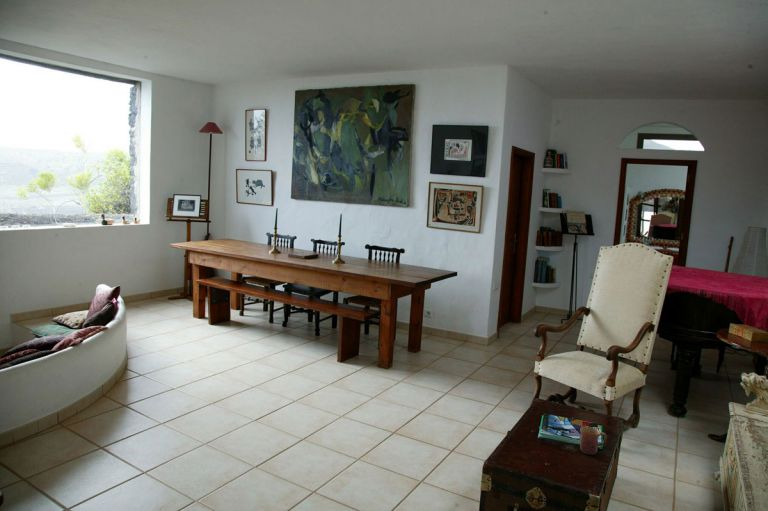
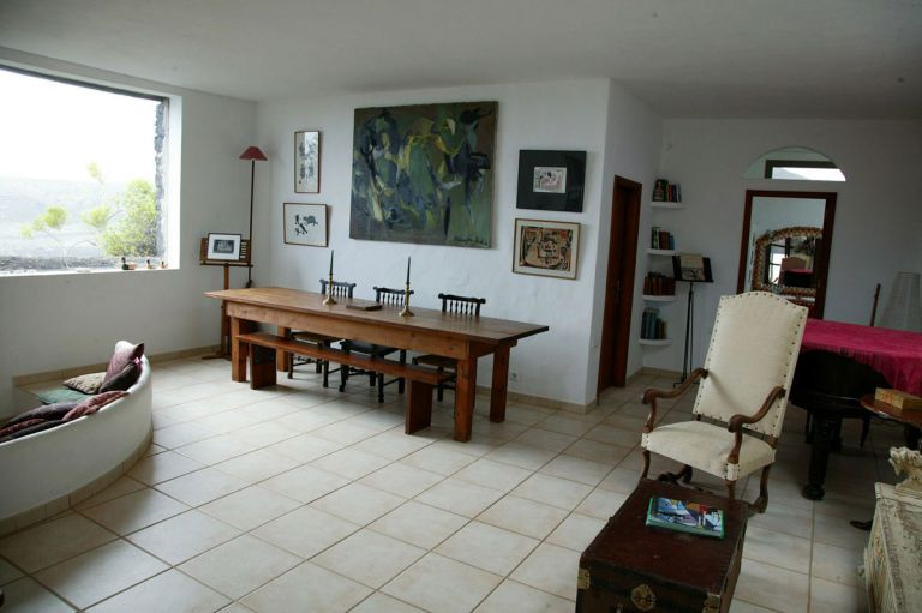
- mug (592, 441)
